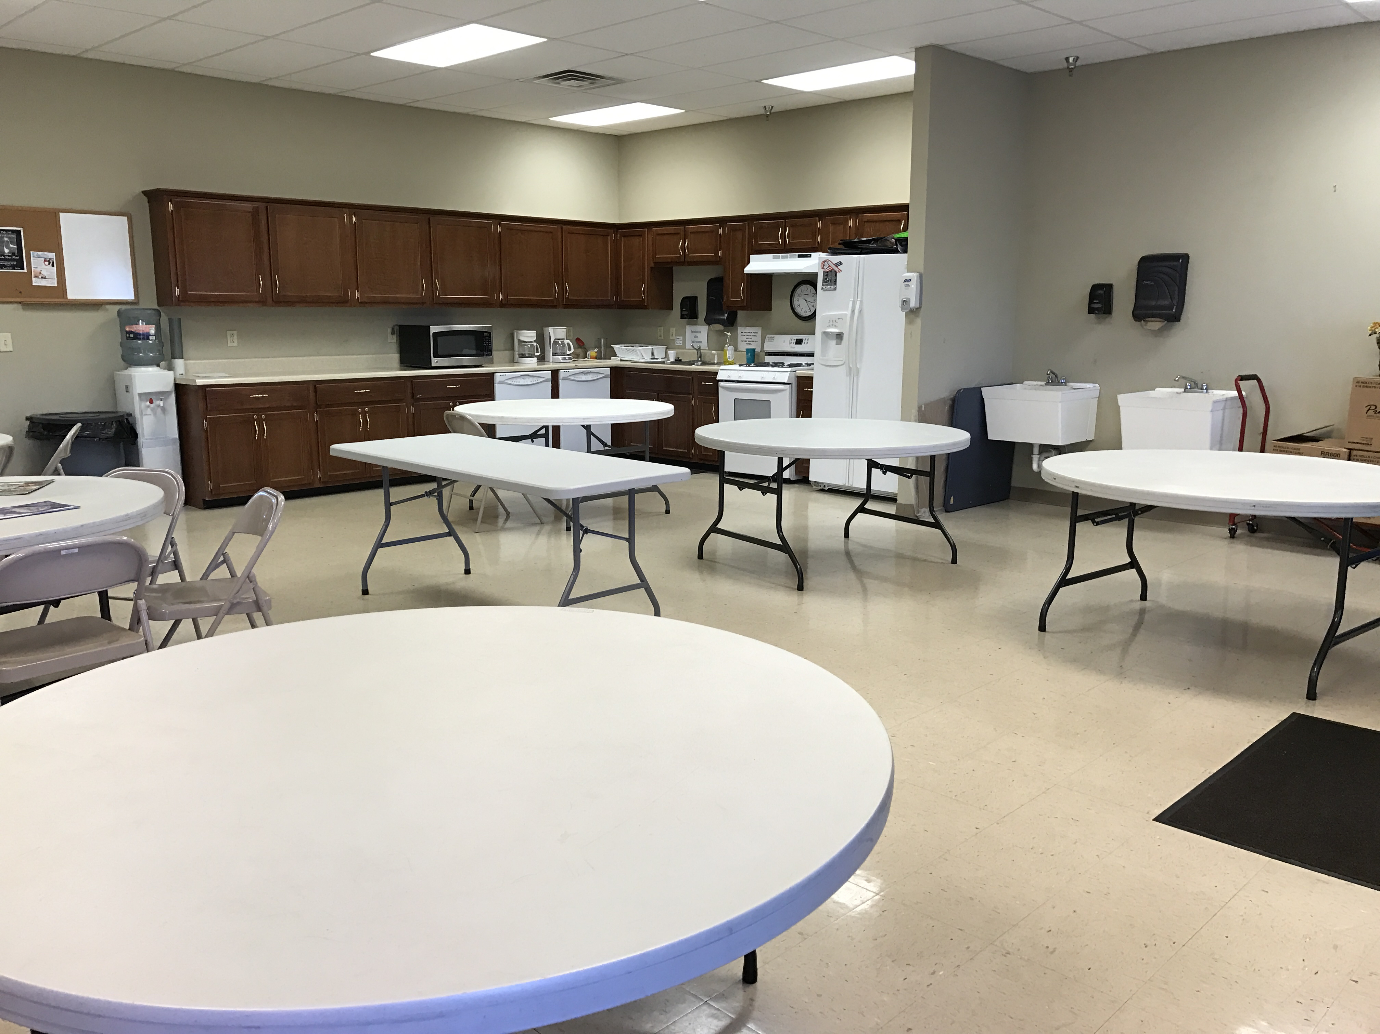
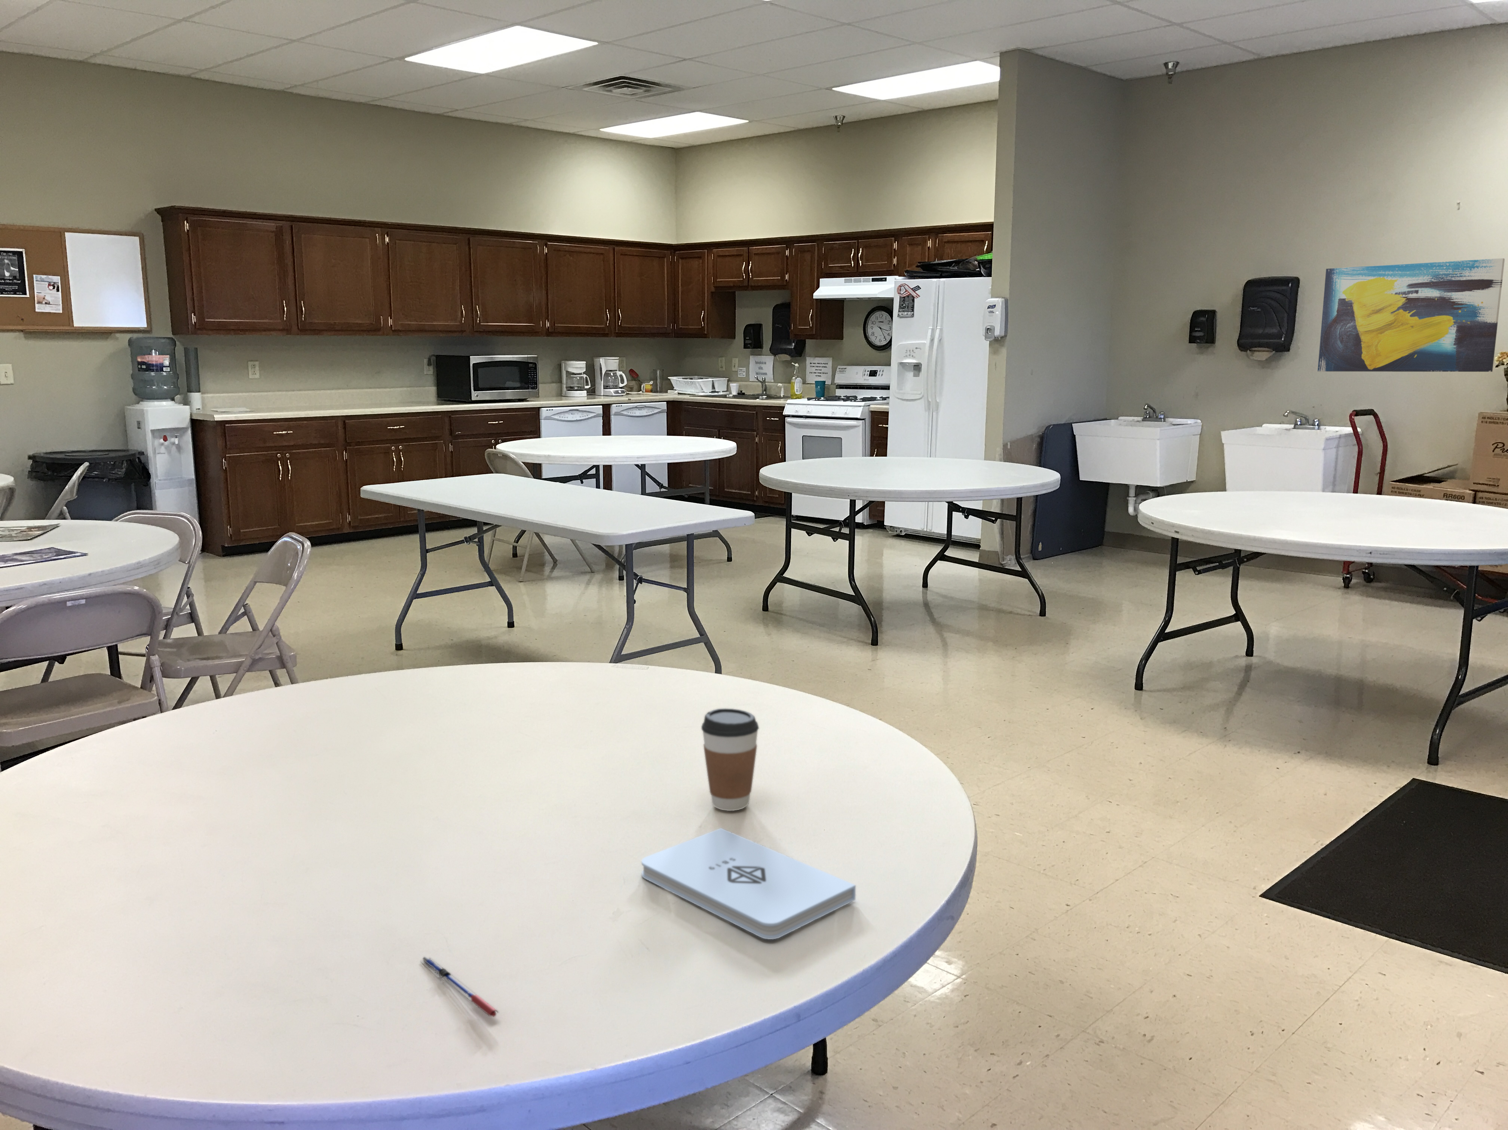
+ wall art (1406, 318)
+ pen (457, 983)
+ coffee cup (730, 760)
+ notepad (743, 880)
